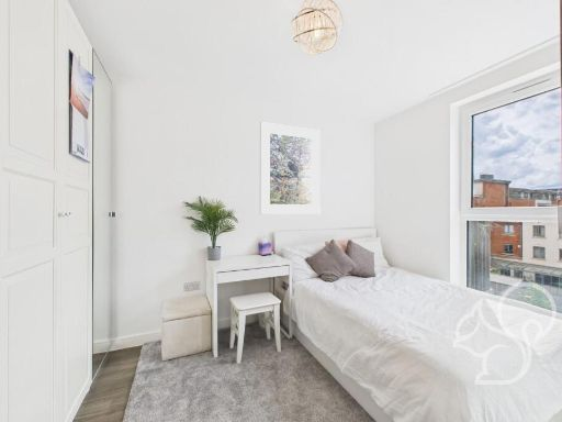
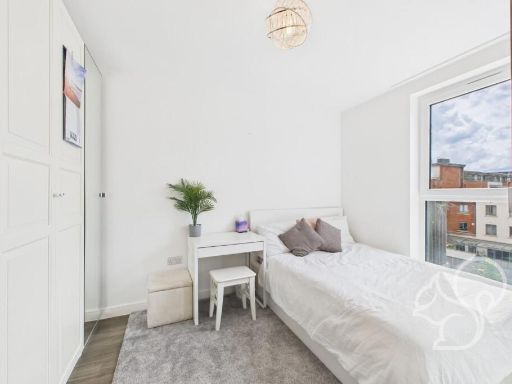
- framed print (291, 170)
